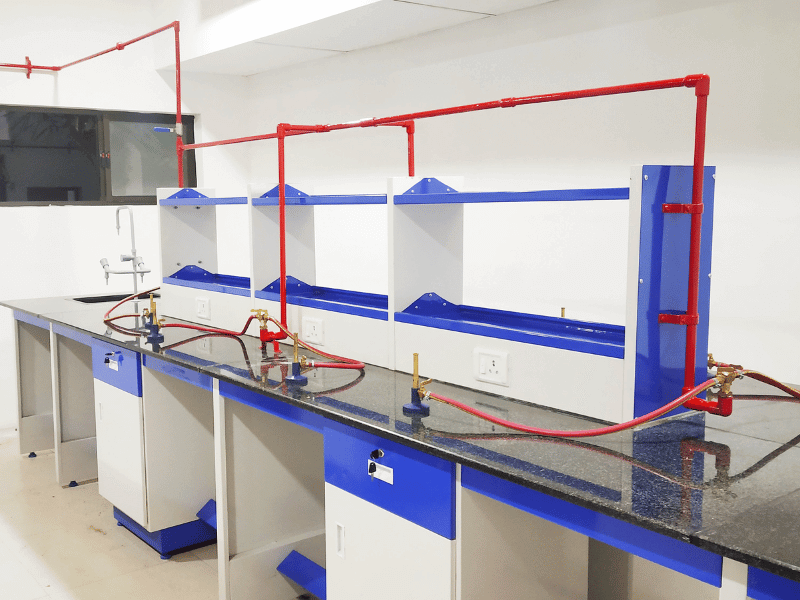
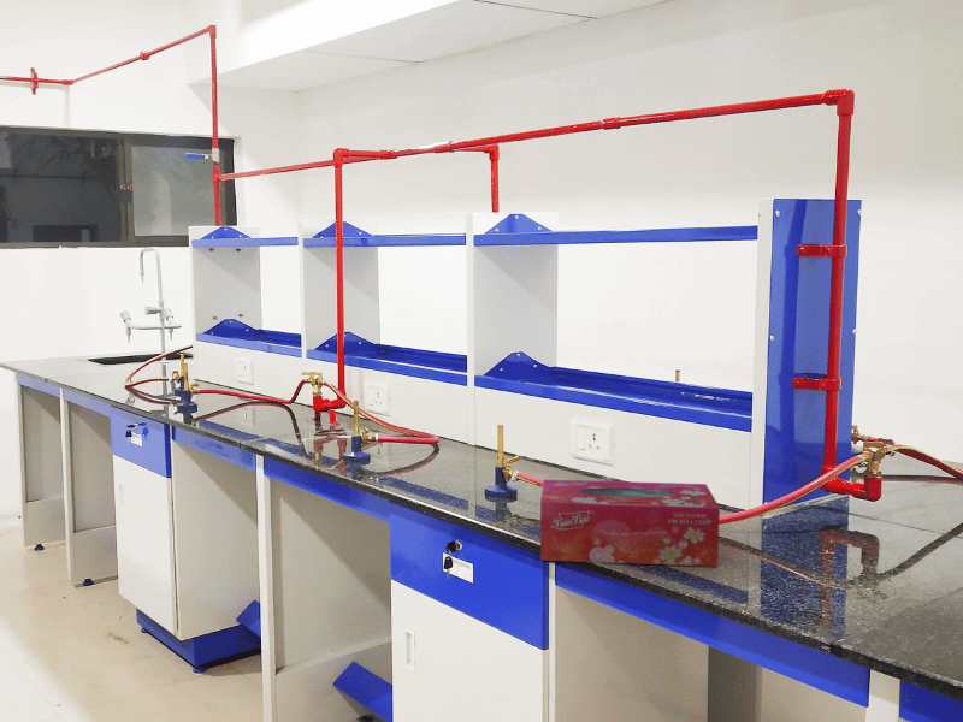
+ tissue box (626, 520)
